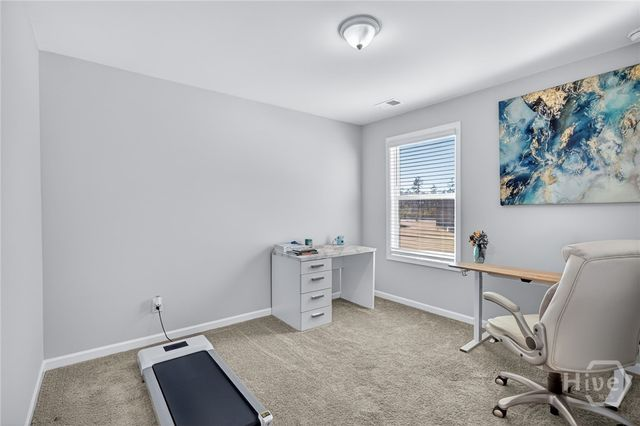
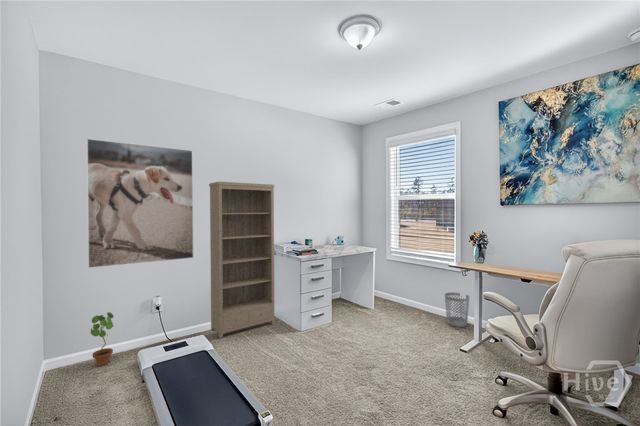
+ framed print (144, 203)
+ wastebasket (456, 309)
+ bookshelf (243, 255)
+ potted plant (103, 338)
